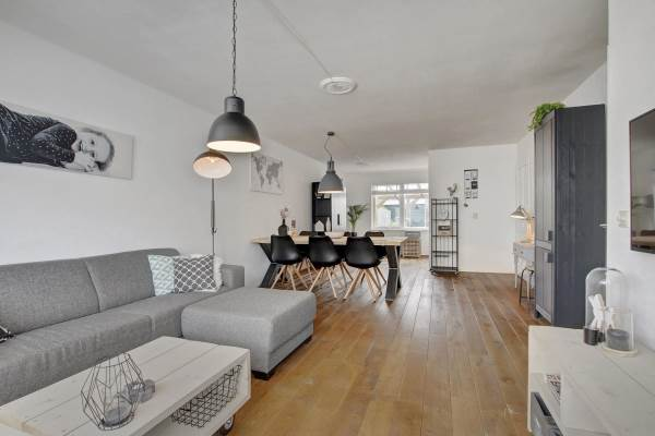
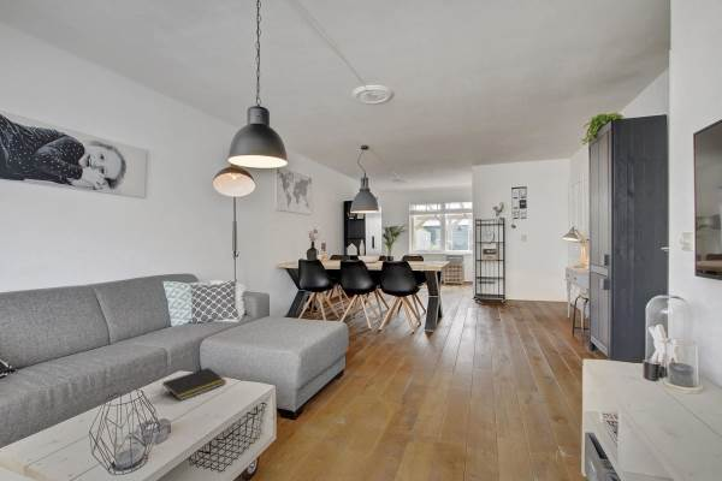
+ notepad (195, 382)
